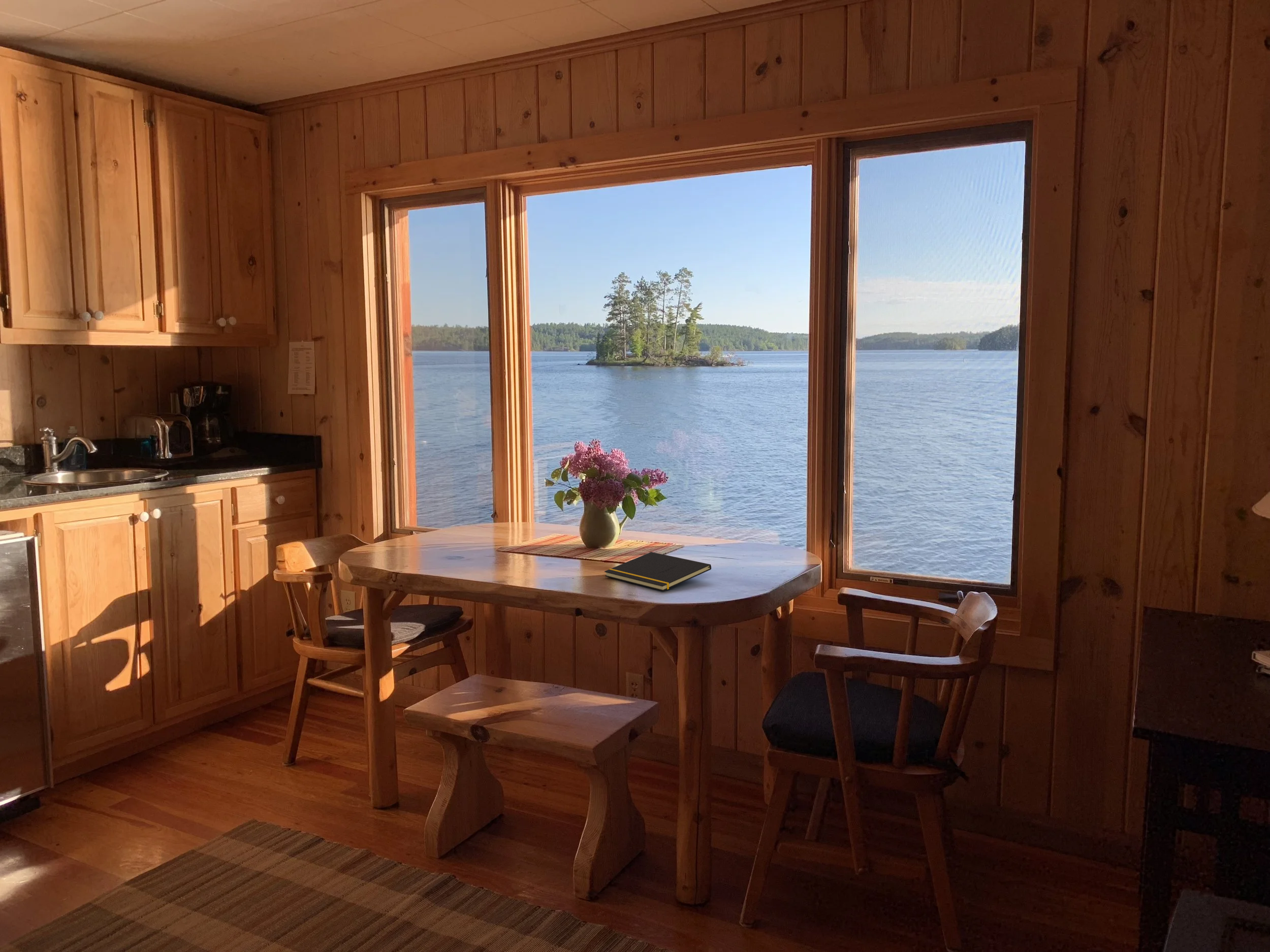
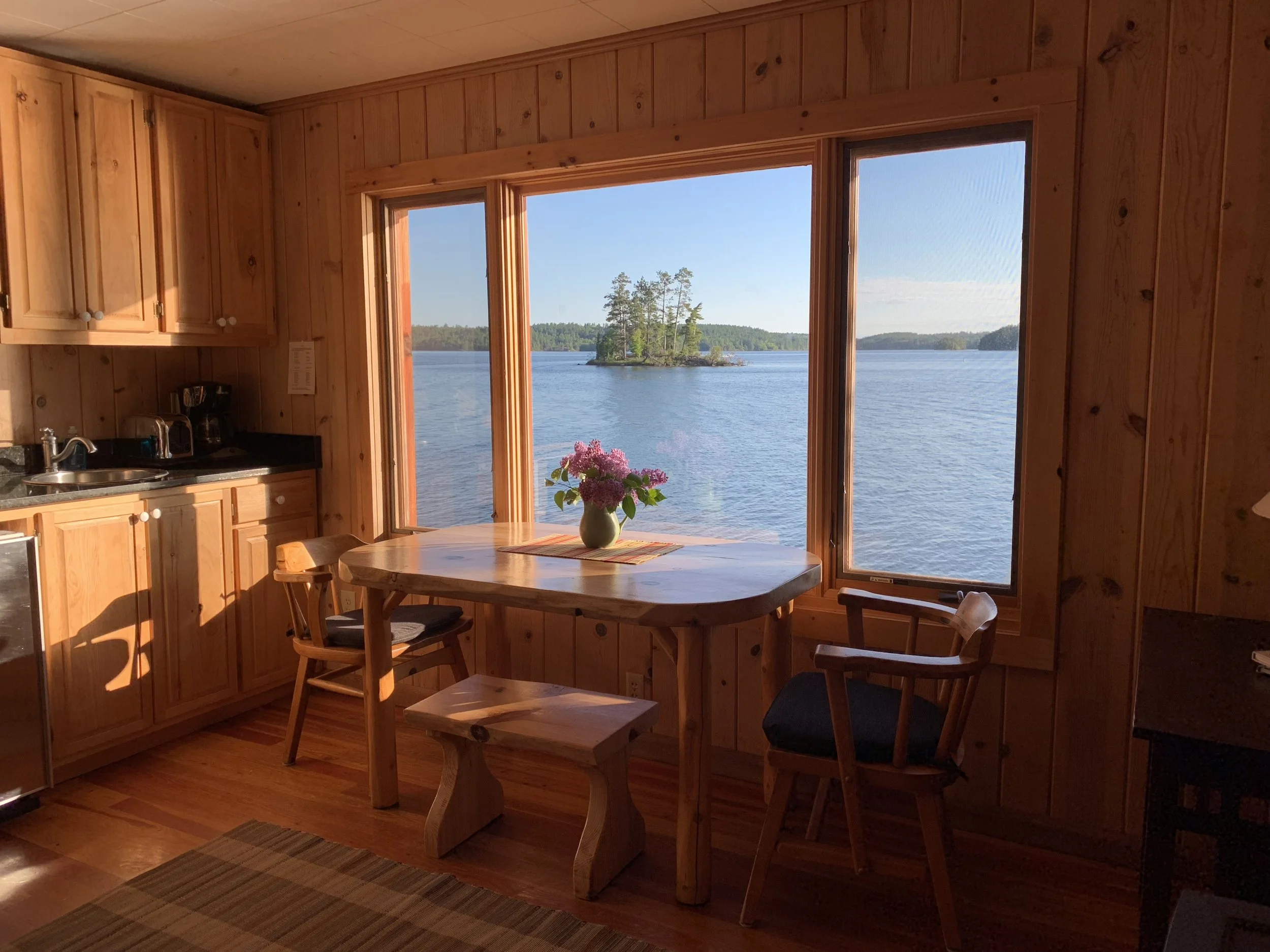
- notepad (657, 570)
